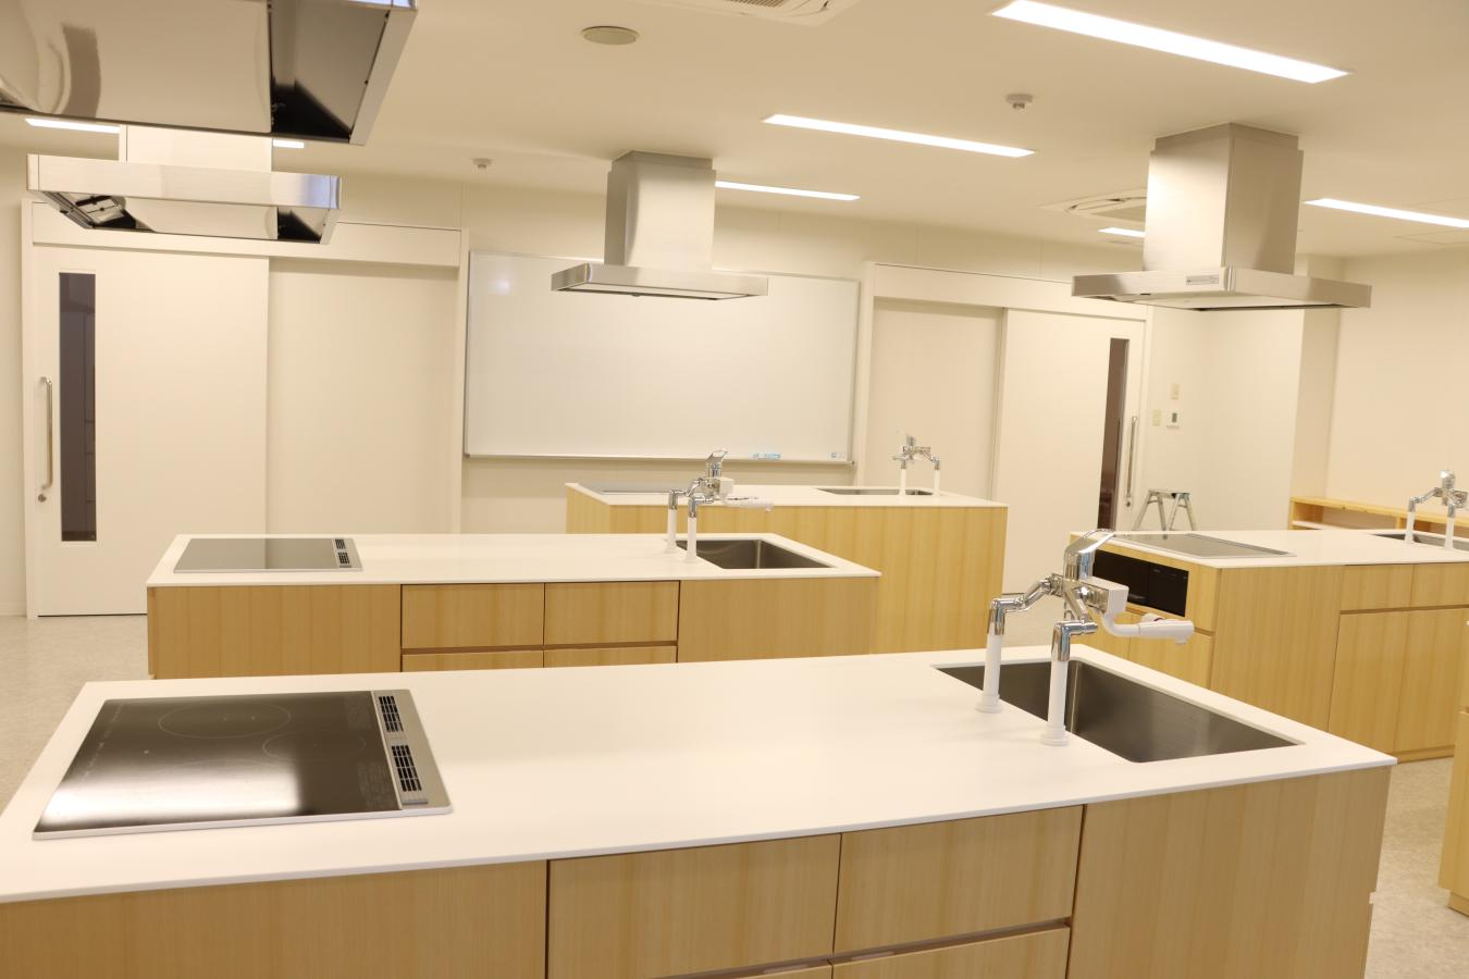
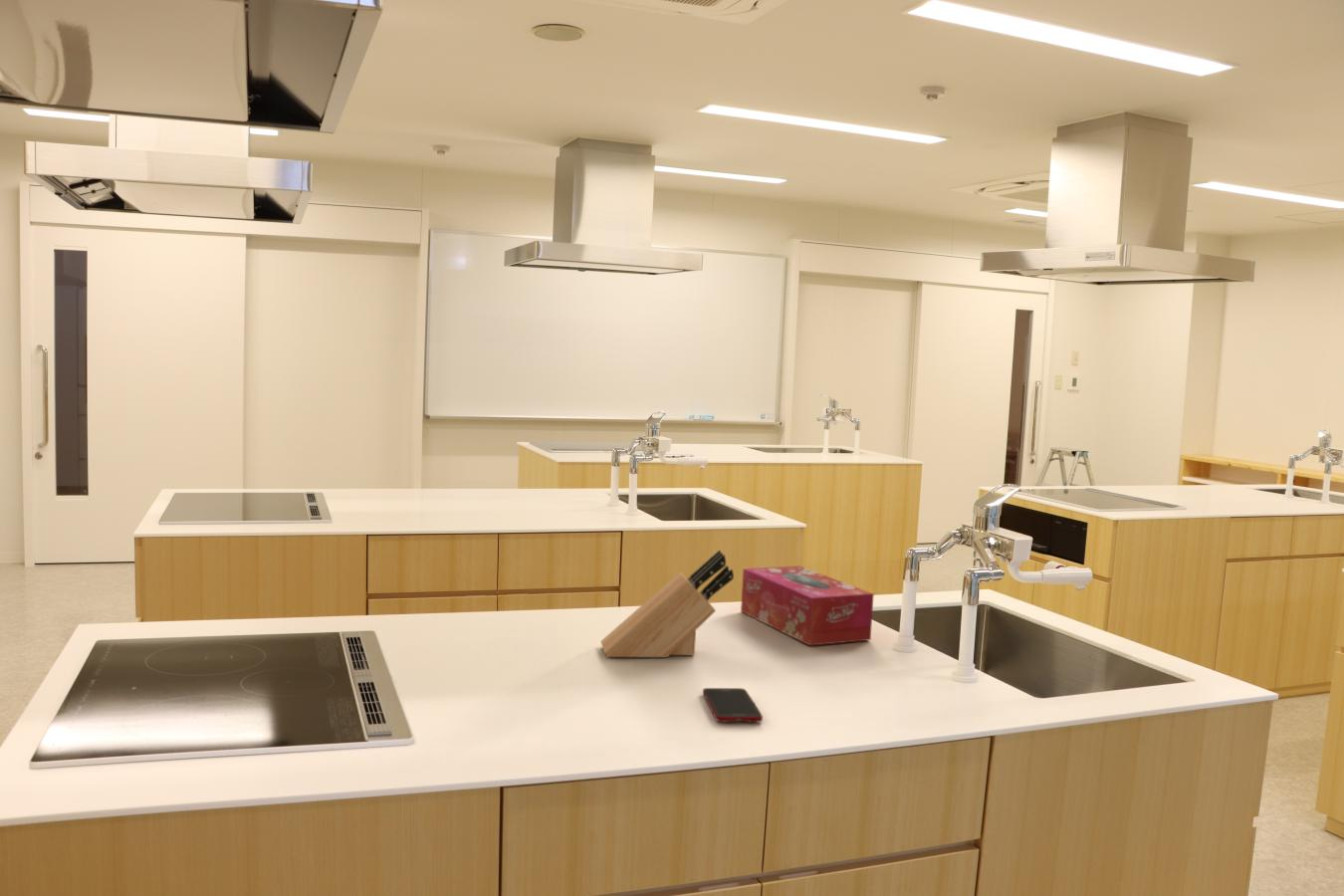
+ cell phone (731, 704)
+ knife block (668, 601)
+ tissue box (803, 602)
